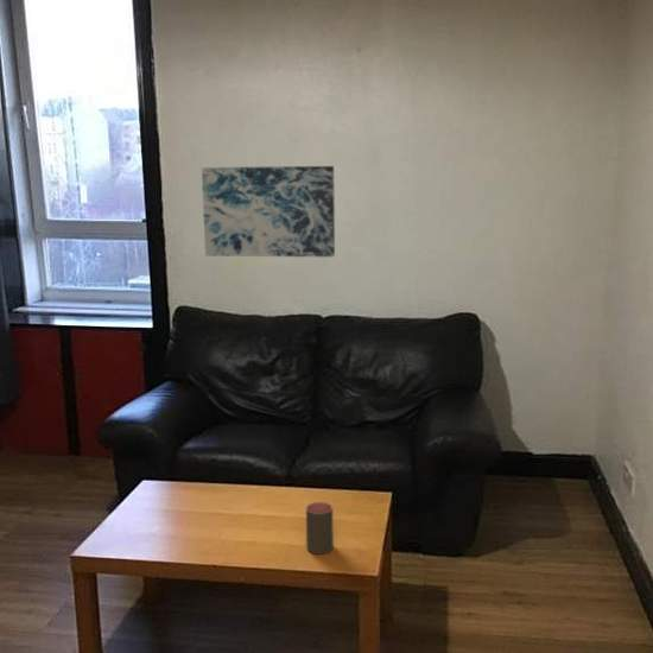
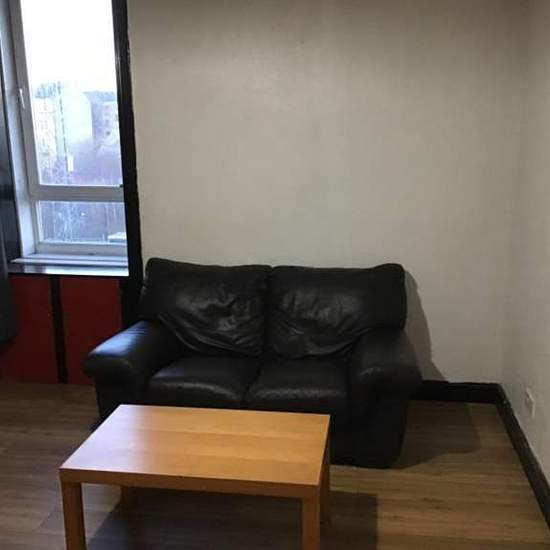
- cup (319, 527)
- wall art (268, 211)
